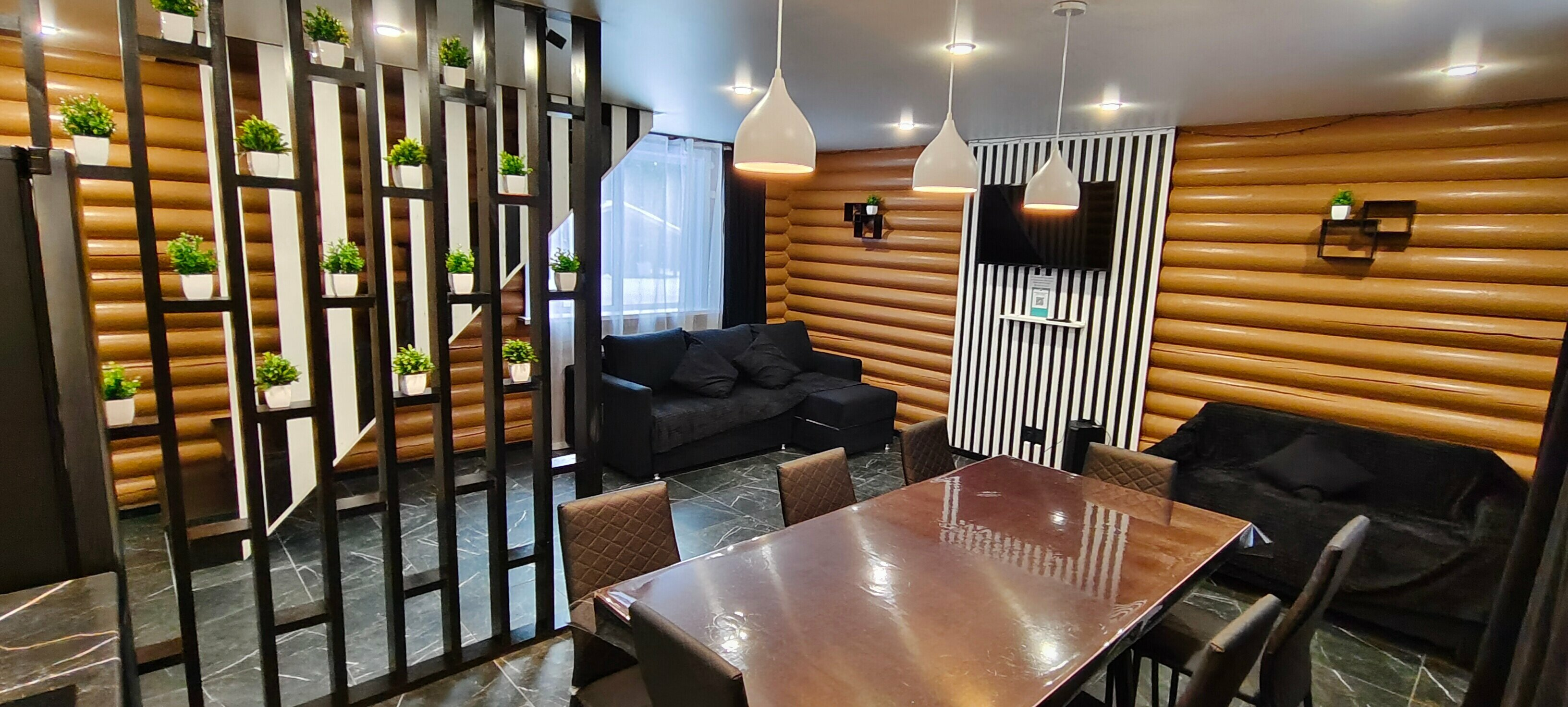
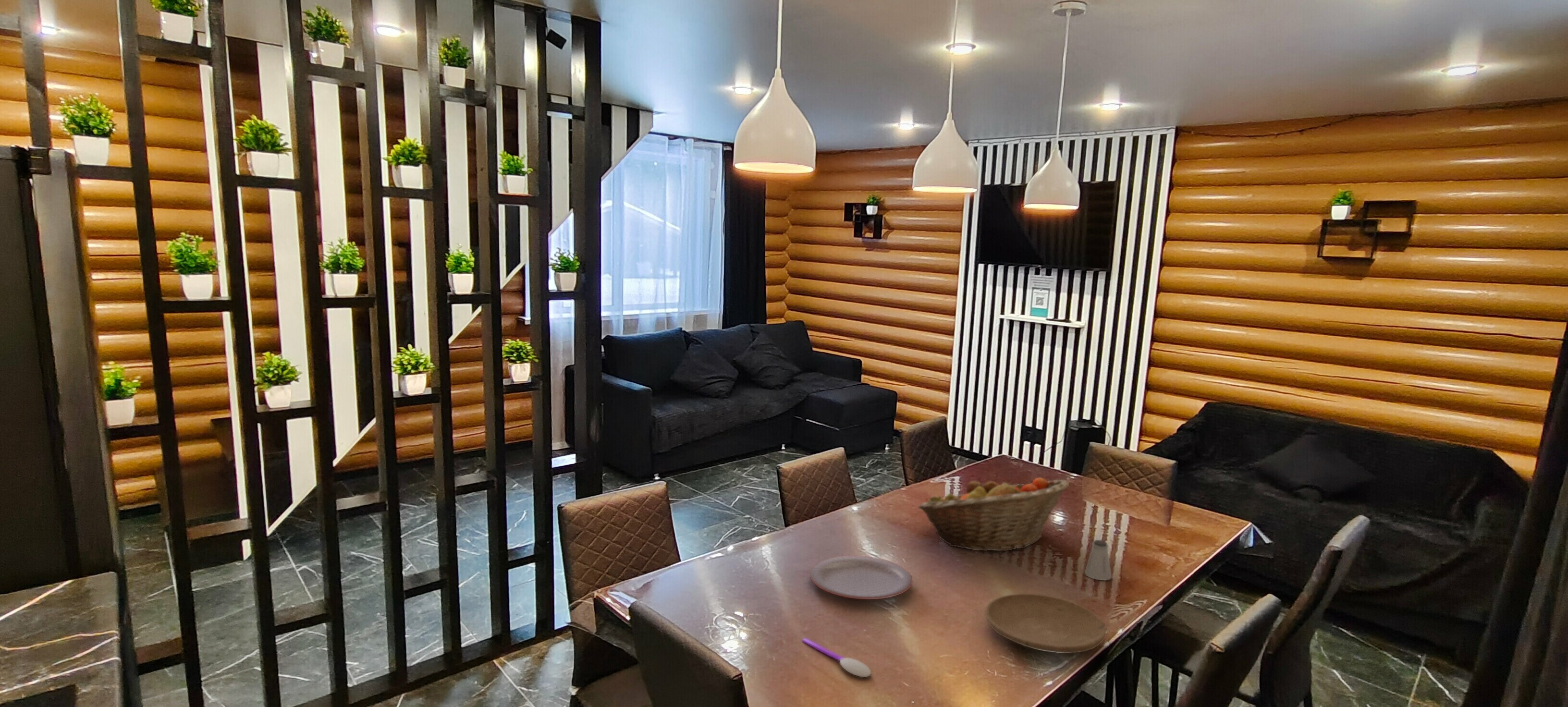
+ plate (860, 579)
+ spoon (834, 655)
+ saltshaker (1099, 559)
+ fruit basket (994, 506)
+ plate (1043, 627)
